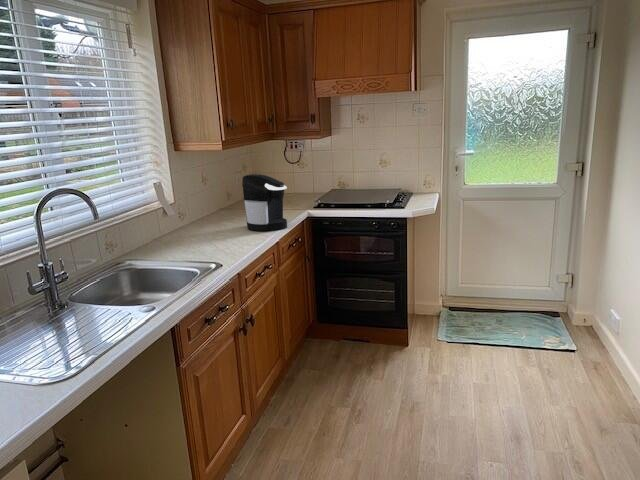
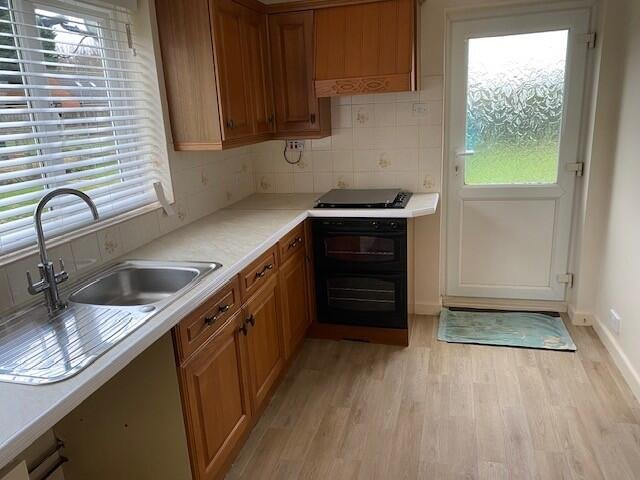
- coffee maker (266, 201)
